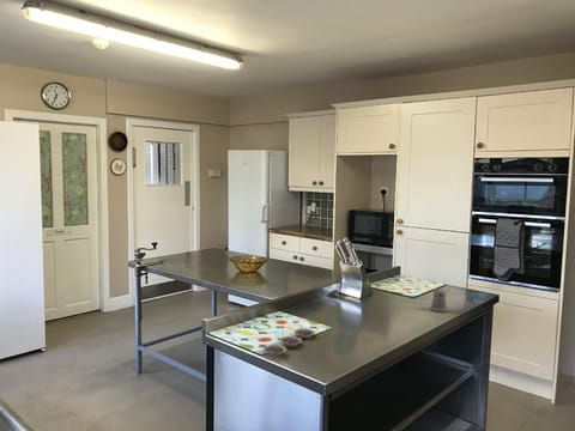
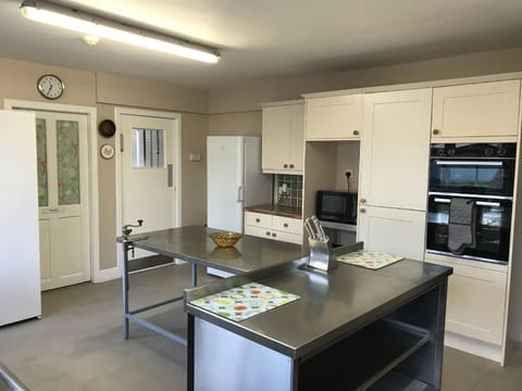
- plate (290, 341)
- pepper shaker (440, 298)
